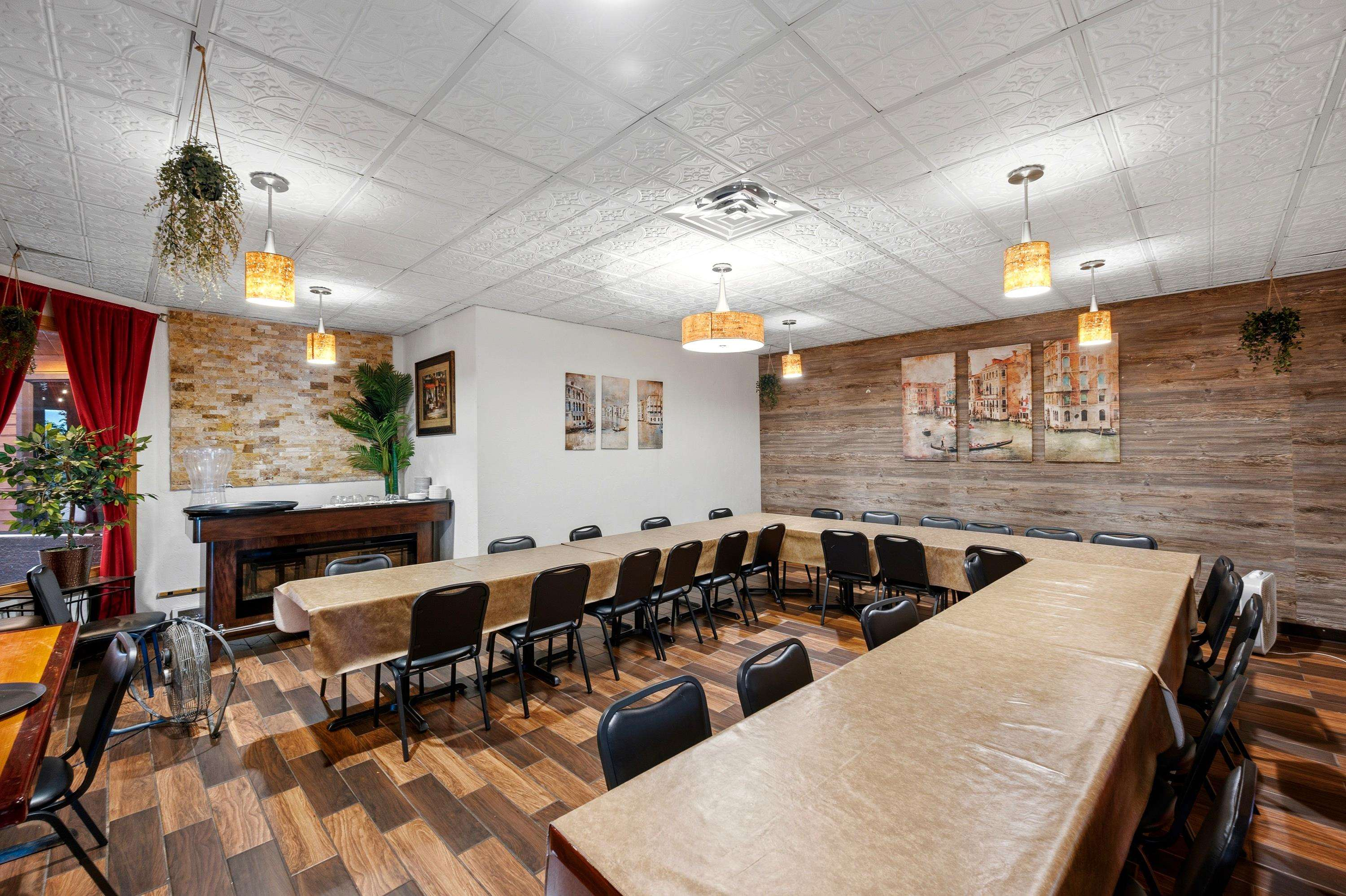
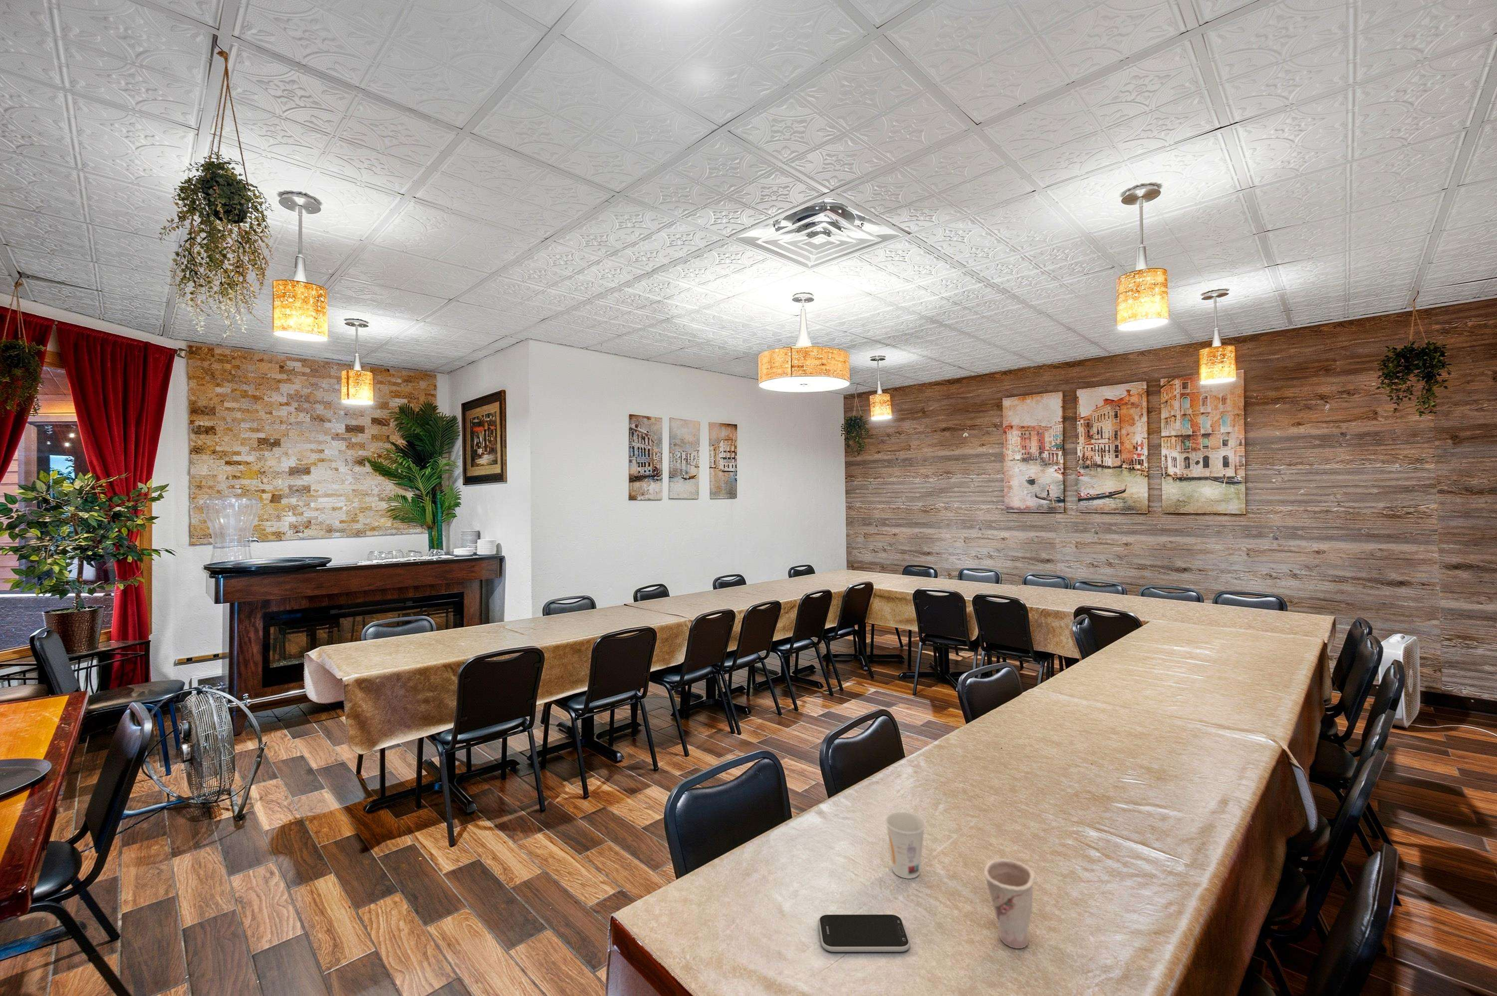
+ cup (905, 846)
+ smartphone (863, 933)
+ cup (1009, 906)
